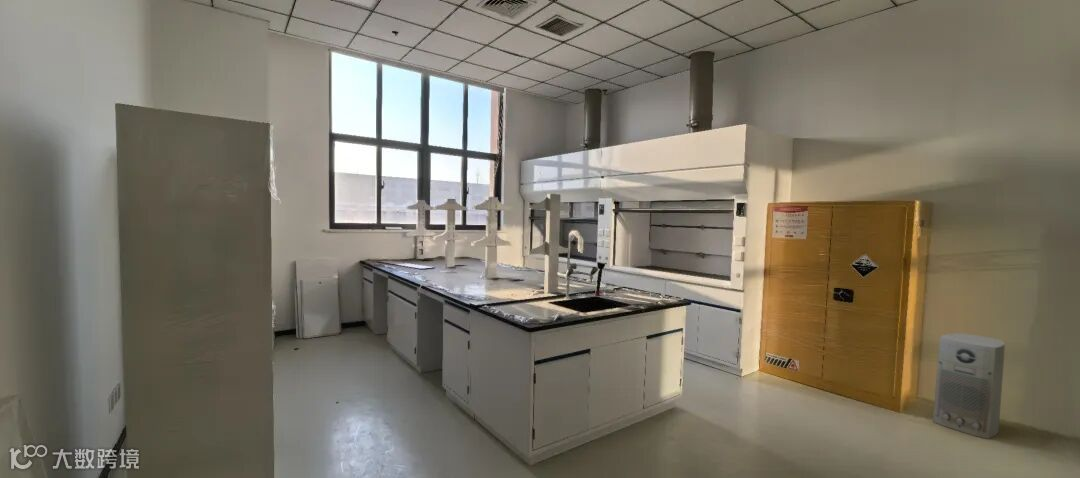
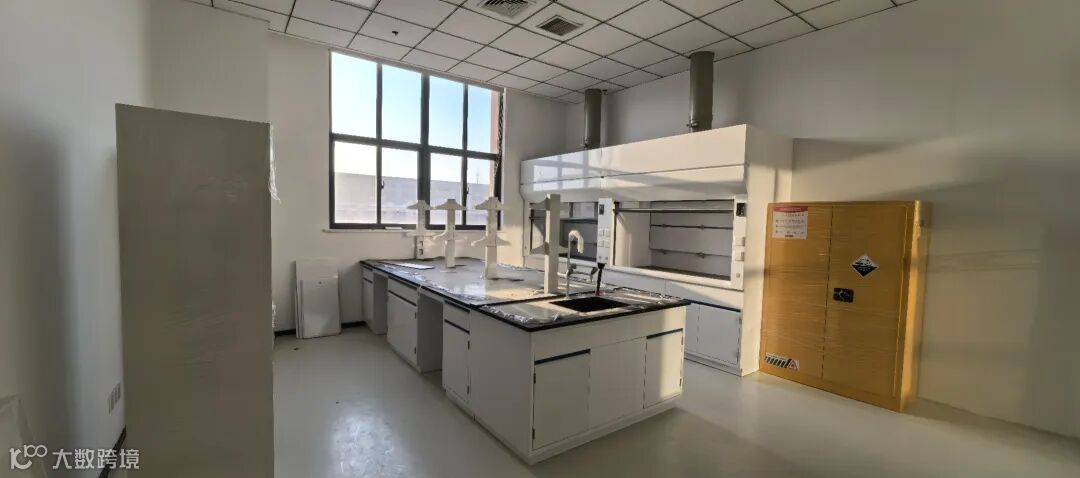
- air purifier (970, 382)
